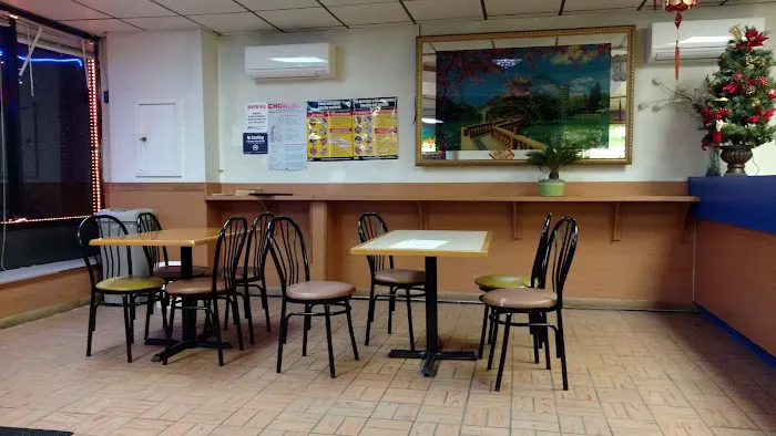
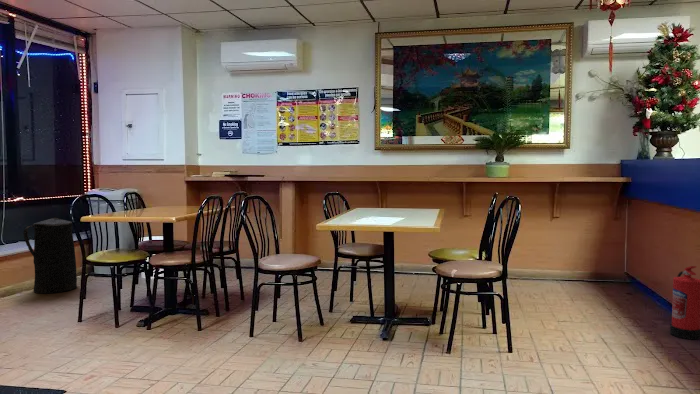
+ fire extinguisher (684, 297)
+ trash can (51, 253)
